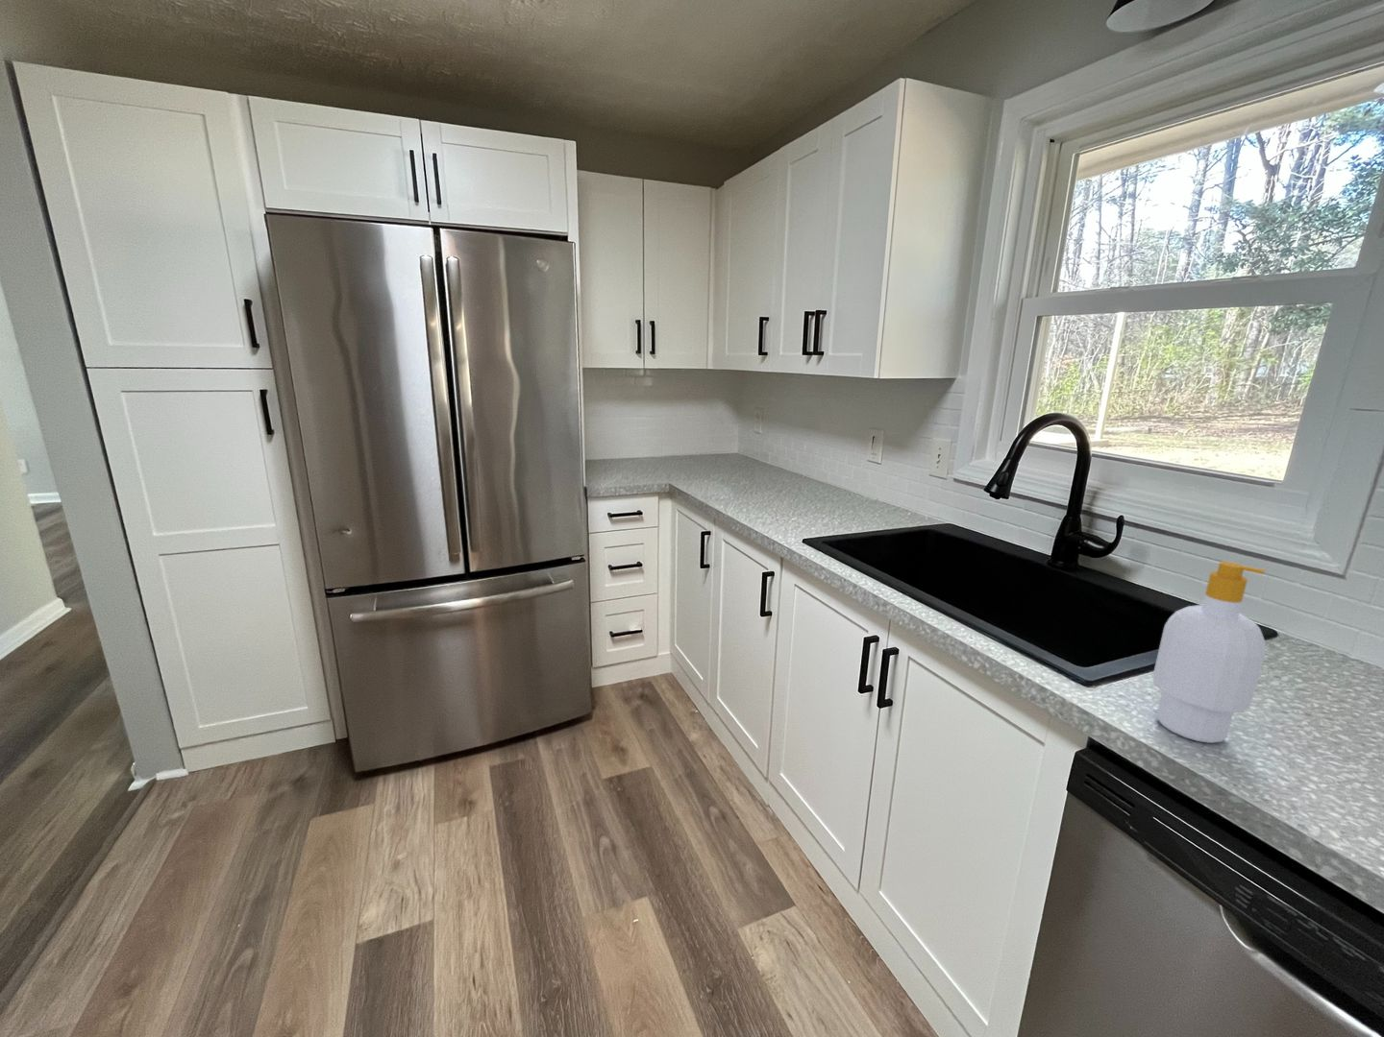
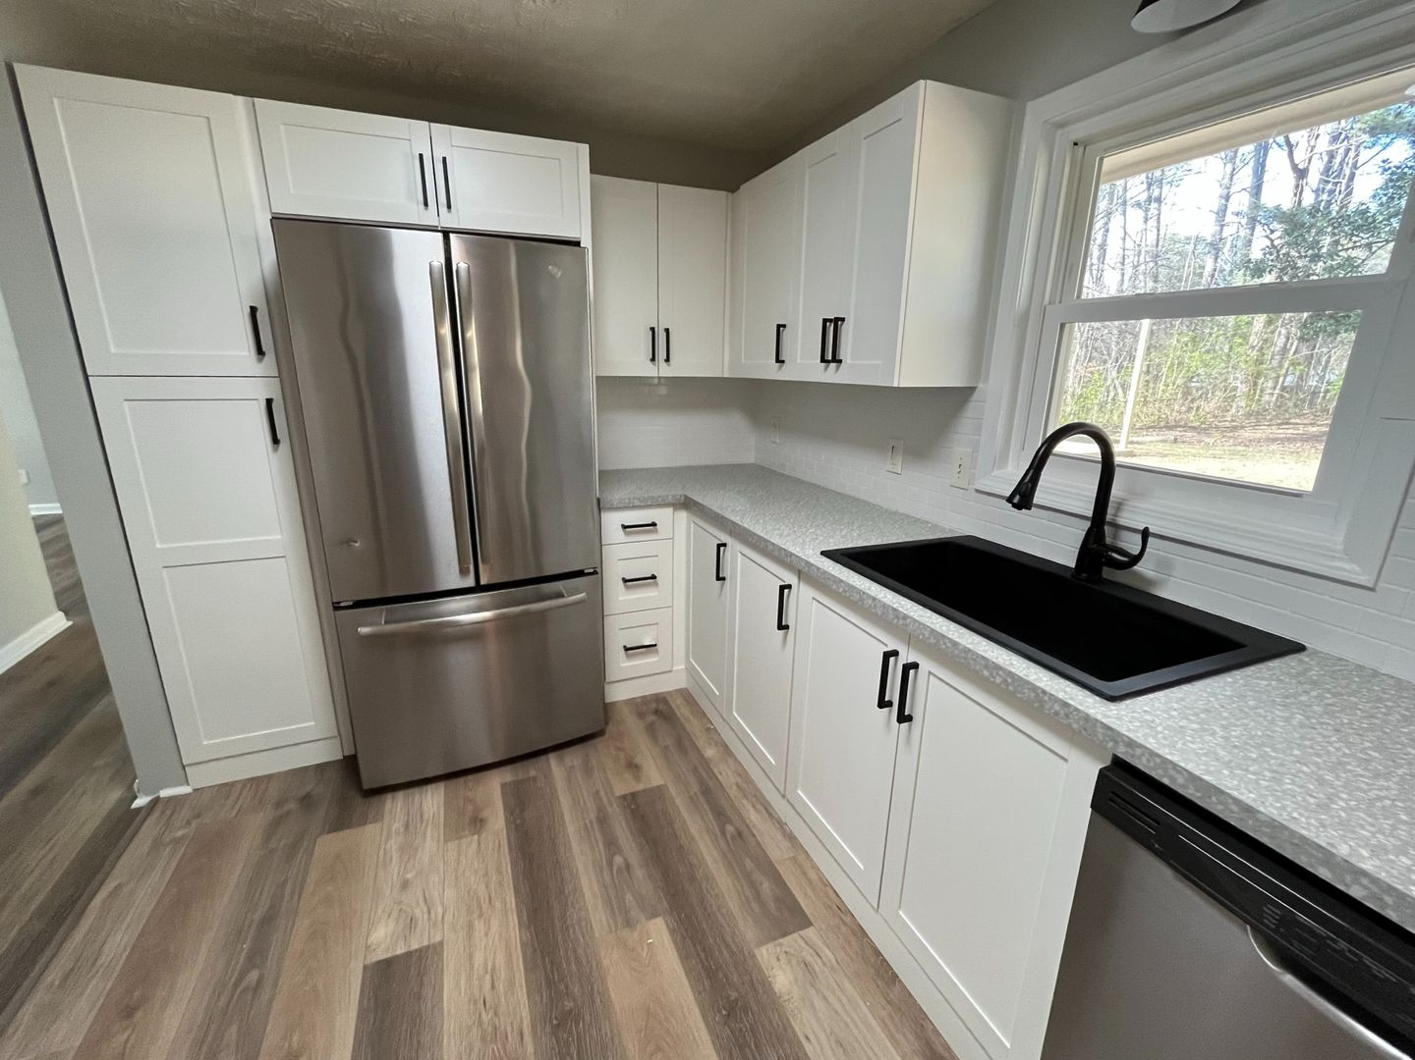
- soap bottle (1209, 649)
